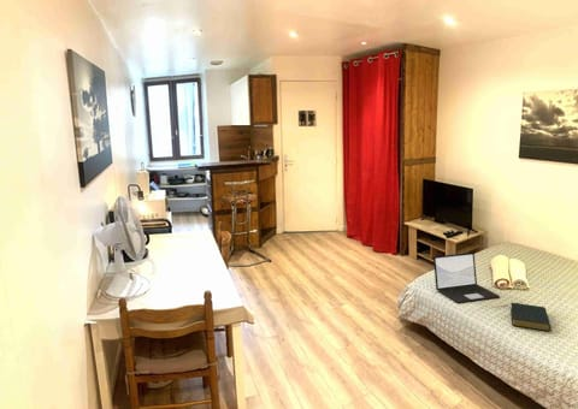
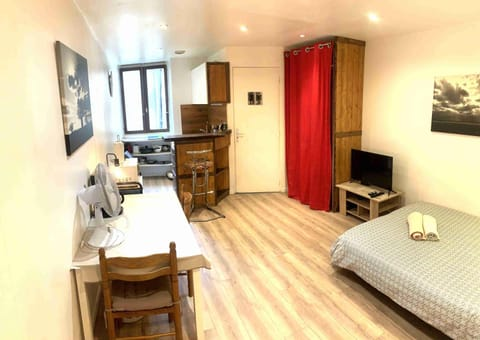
- laptop (466, 275)
- hardback book (529, 315)
